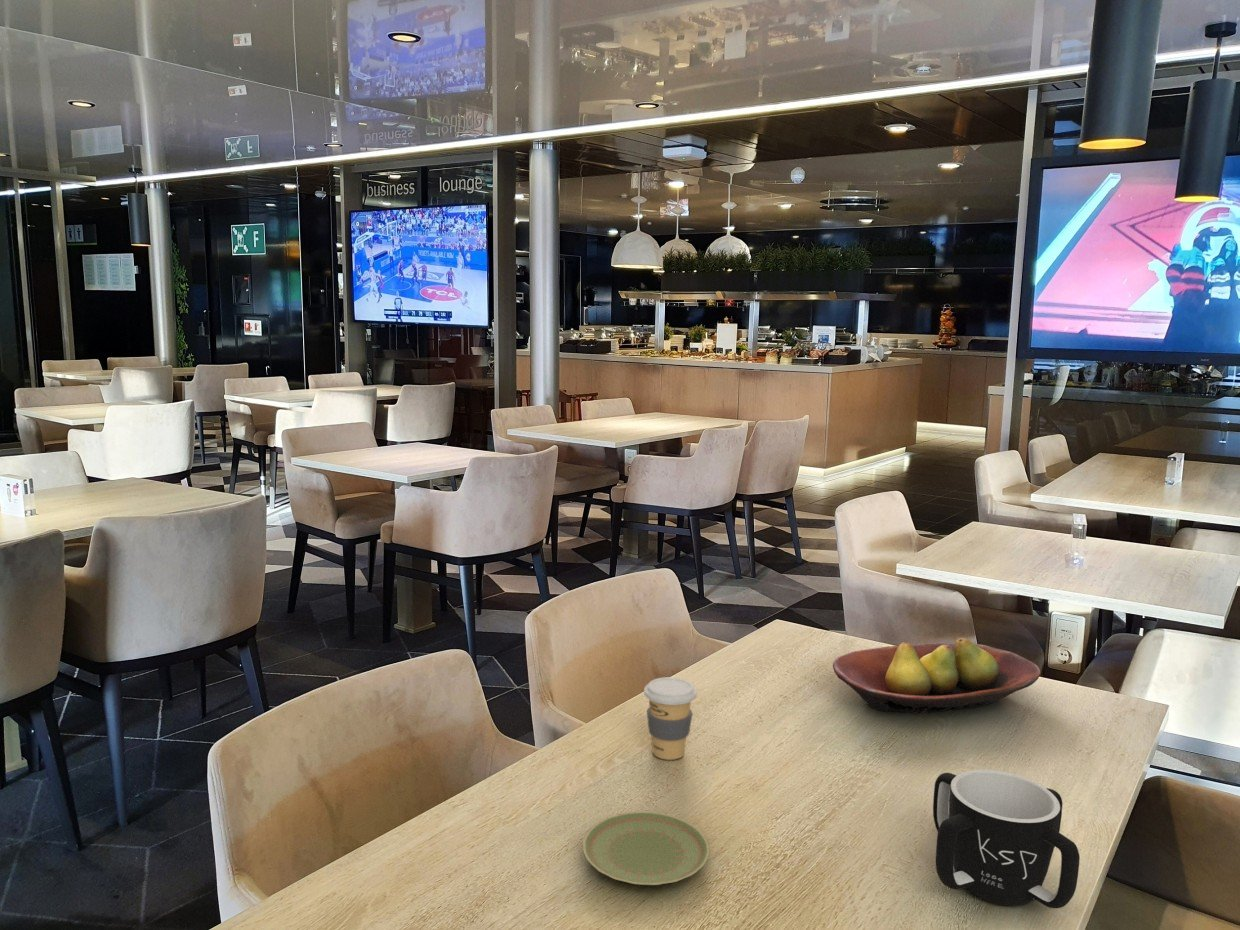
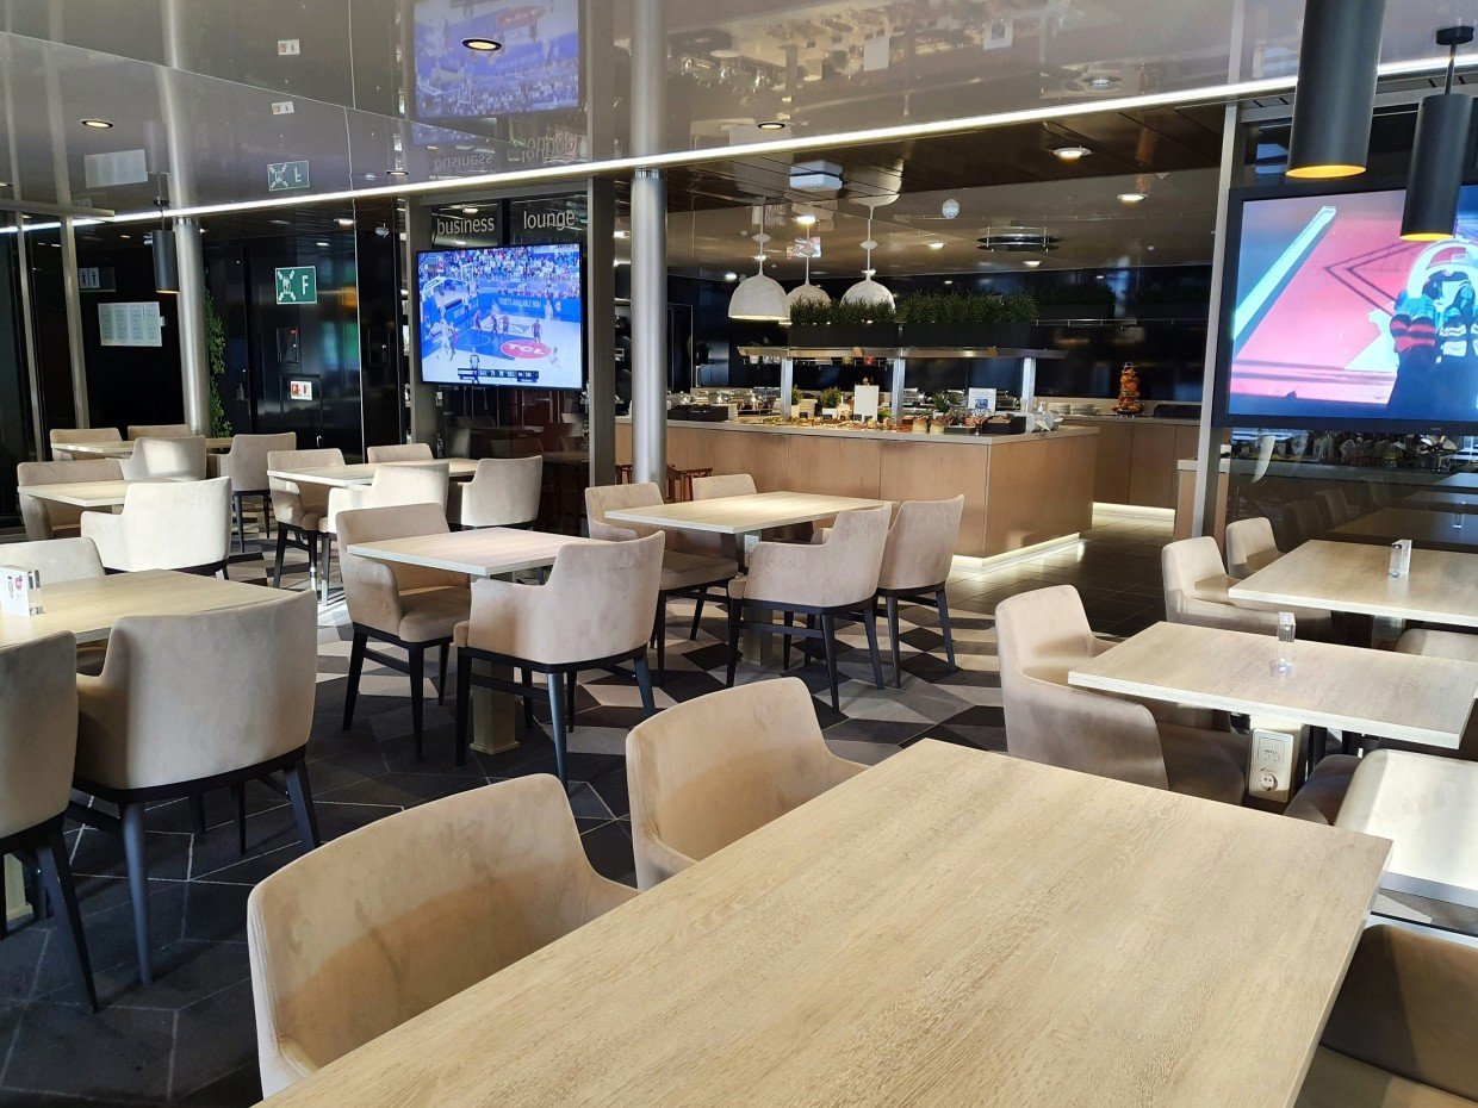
- plate (645, 852)
- fruit bowl (934, 670)
- coffee cup (669, 719)
- mug (1000, 839)
